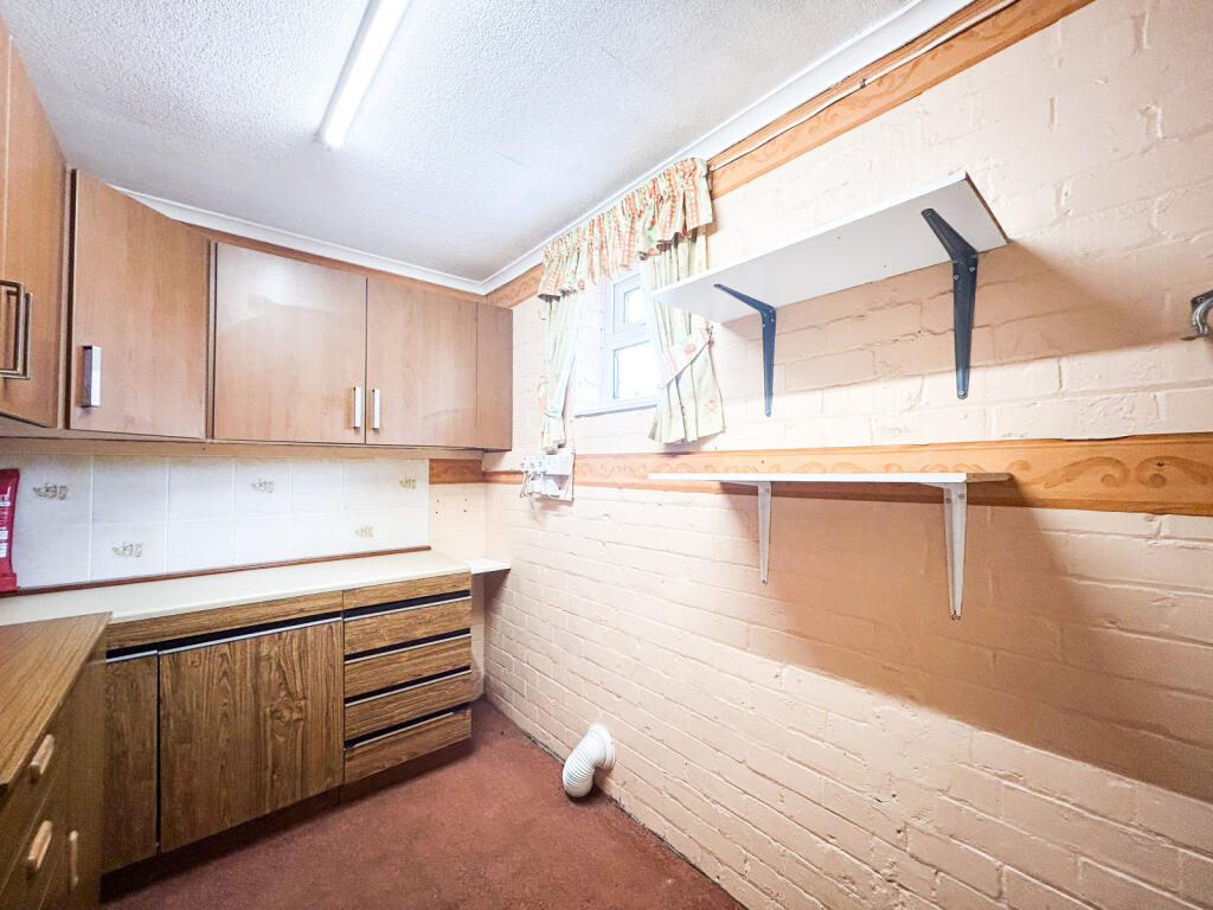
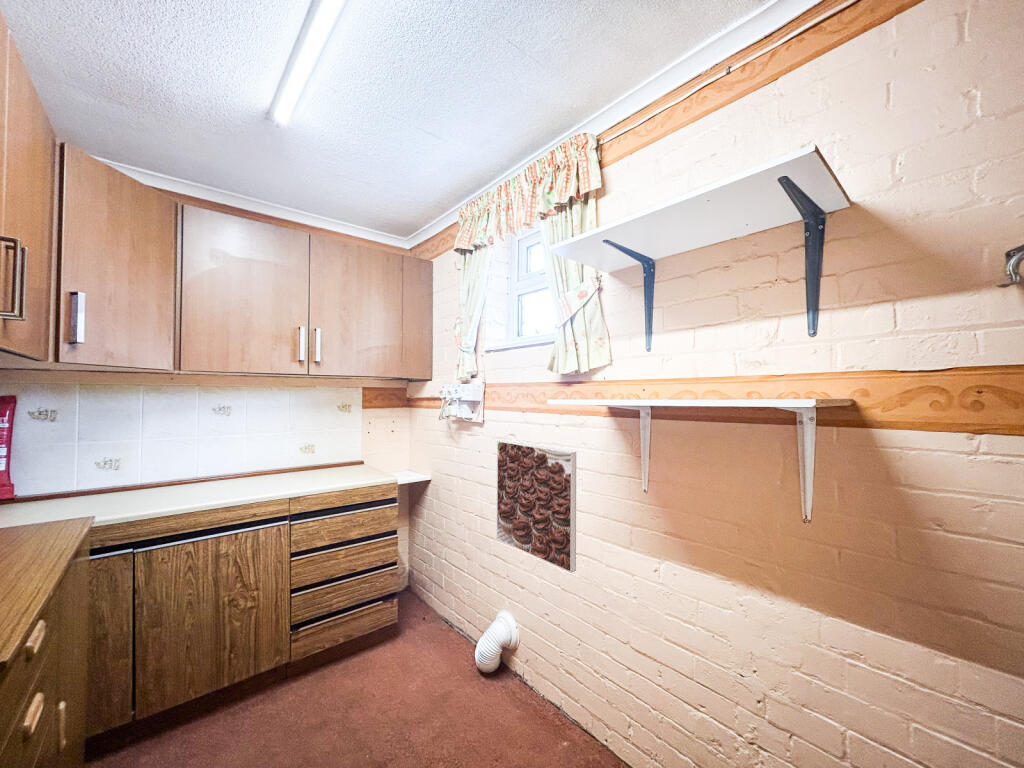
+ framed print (532, 499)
